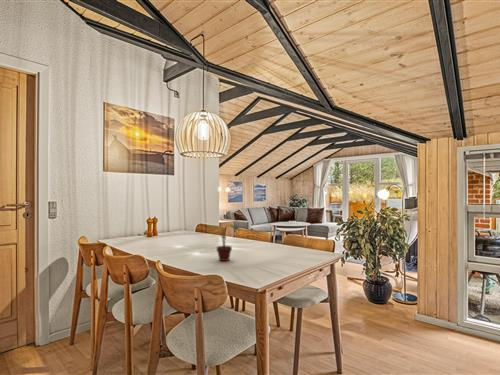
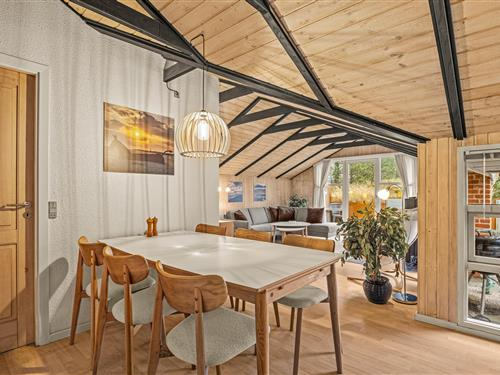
- potted plant (223, 242)
